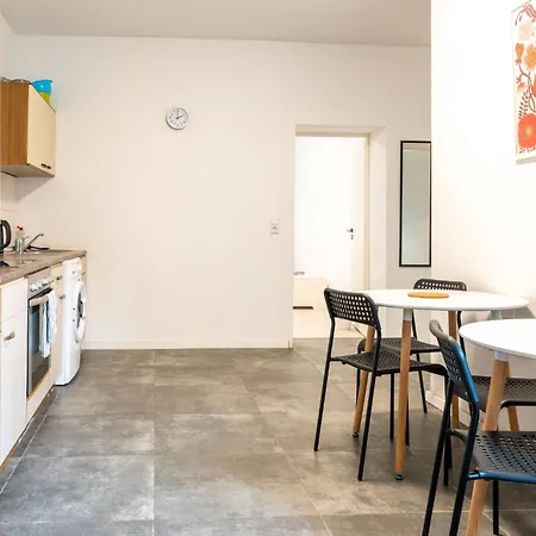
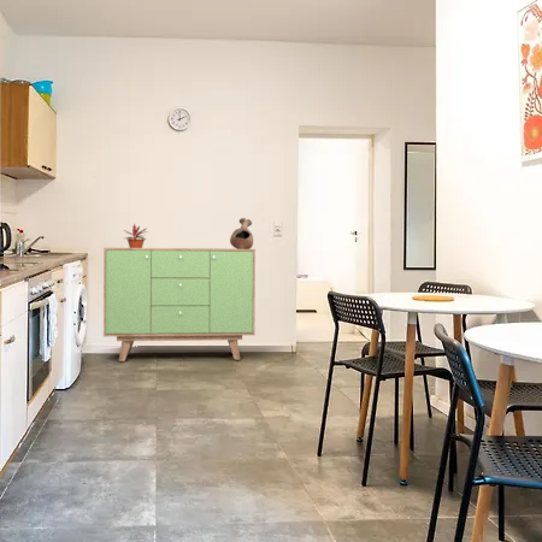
+ sideboard (181, 302)
+ ceramic jug (242, 232)
+ potted plant (135, 235)
